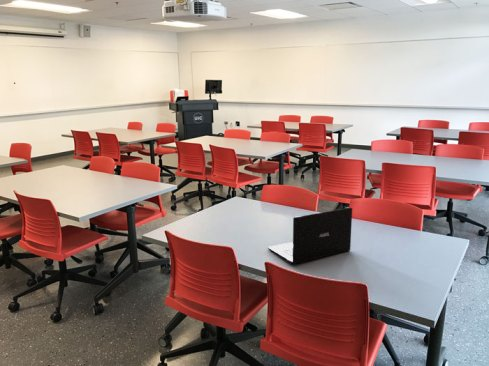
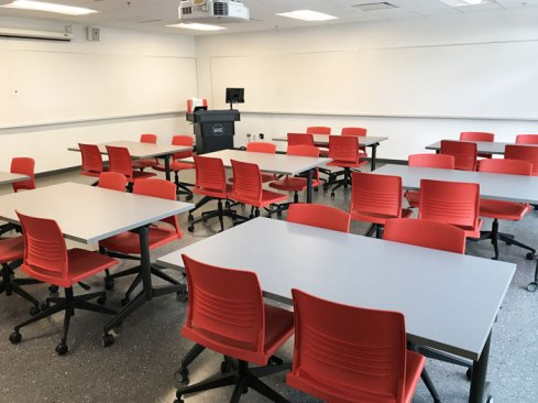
- laptop (309, 228)
